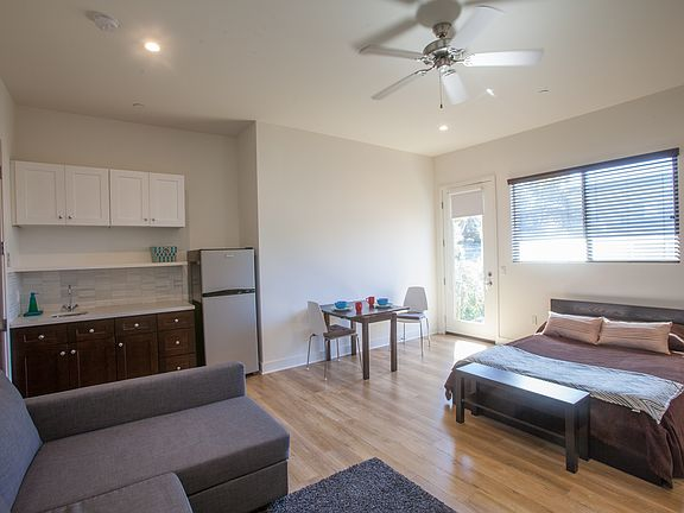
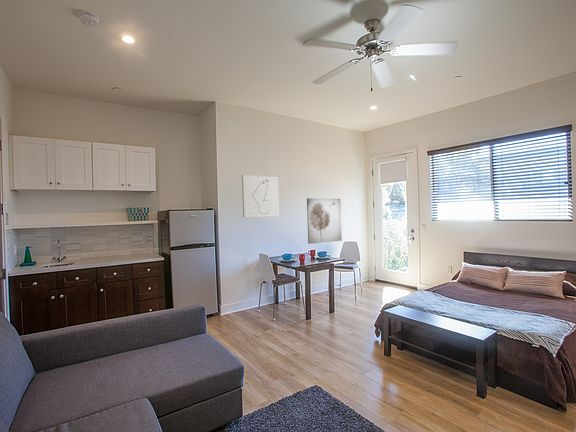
+ wall art (324, 220)
+ wall art (261, 196)
